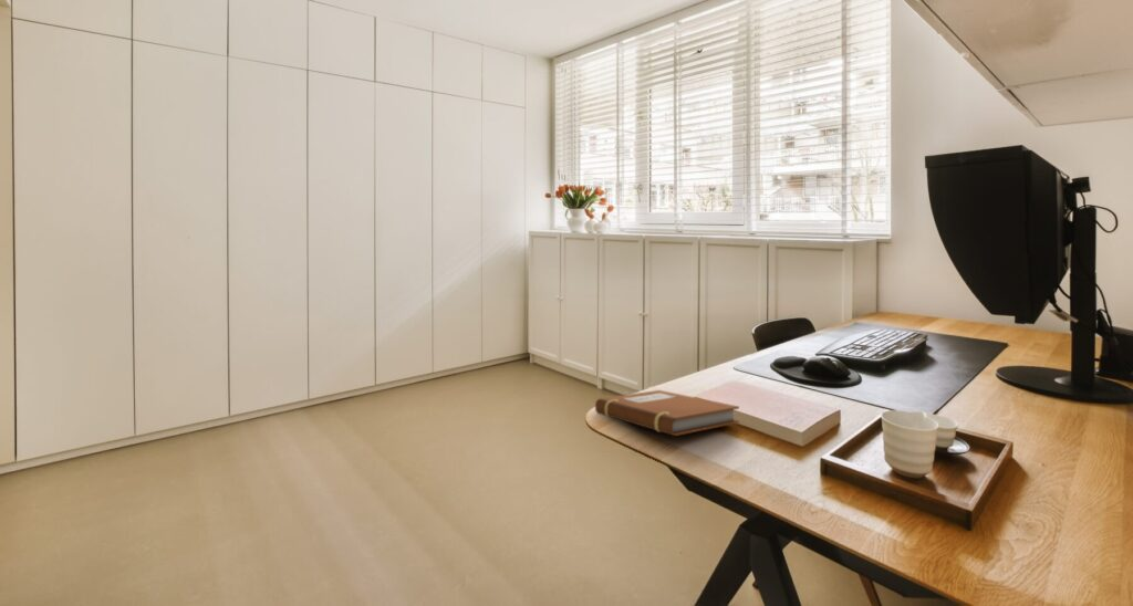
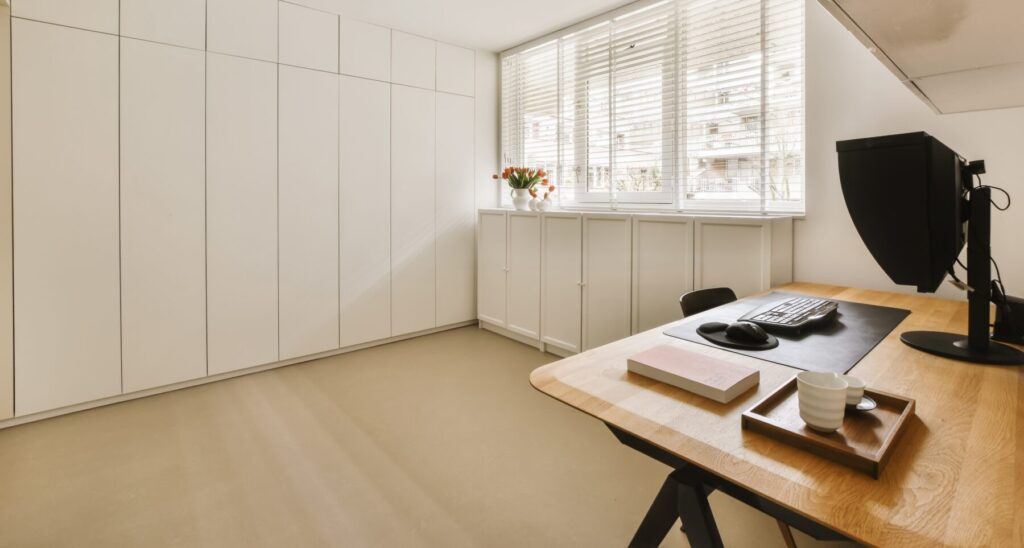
- notebook (662, 409)
